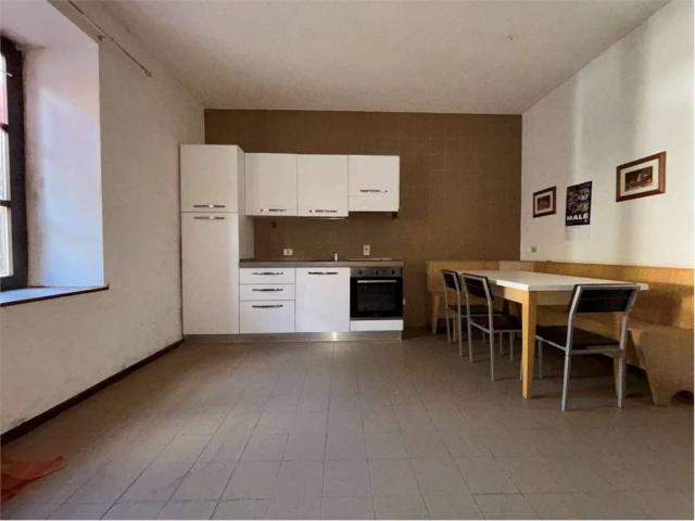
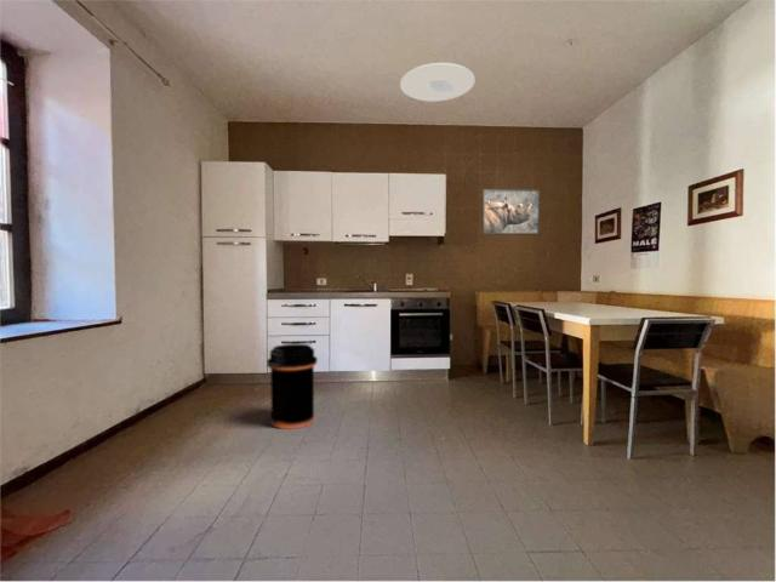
+ trash can (292, 383)
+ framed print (510, 211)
+ ceiling light (436, 80)
